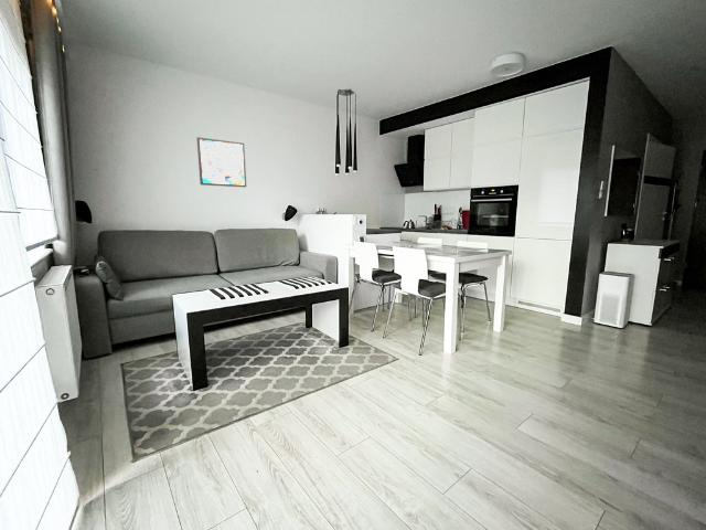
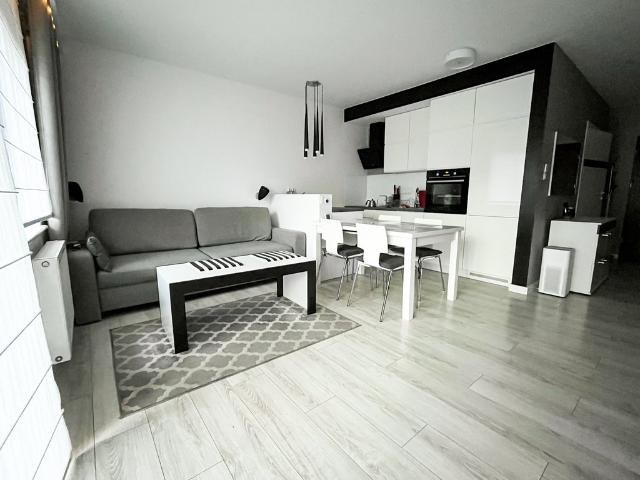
- wall art (222, 163)
